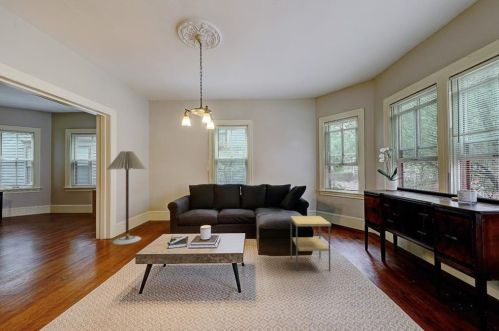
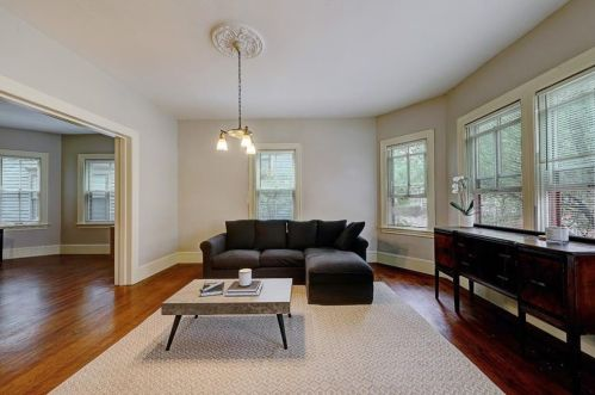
- side table (309, 241)
- floor lamp (127, 195)
